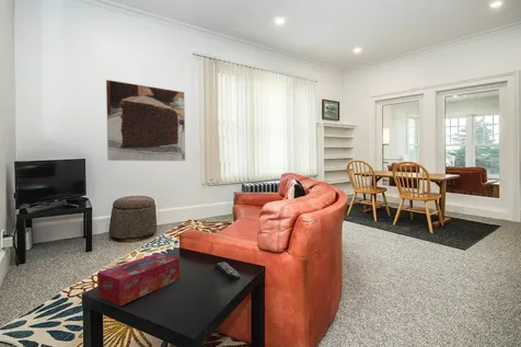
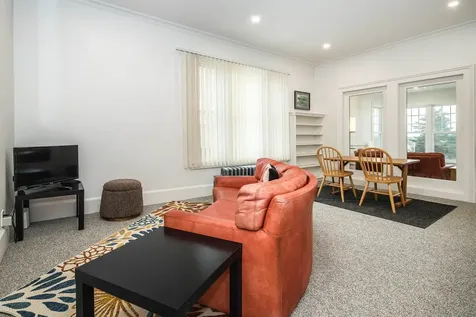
- tissue box (141, 276)
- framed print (148, 124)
- remote control (227, 270)
